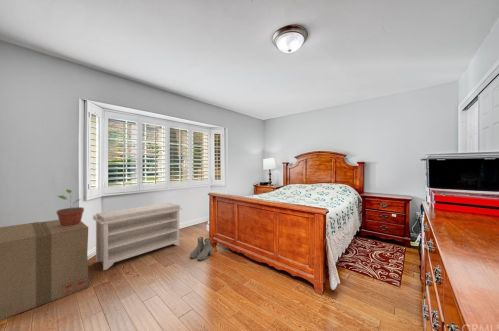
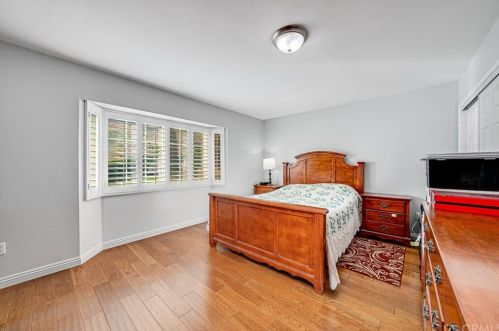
- cardboard box (41, 258)
- potted plant (70, 208)
- boots (201, 247)
- bench (142, 230)
